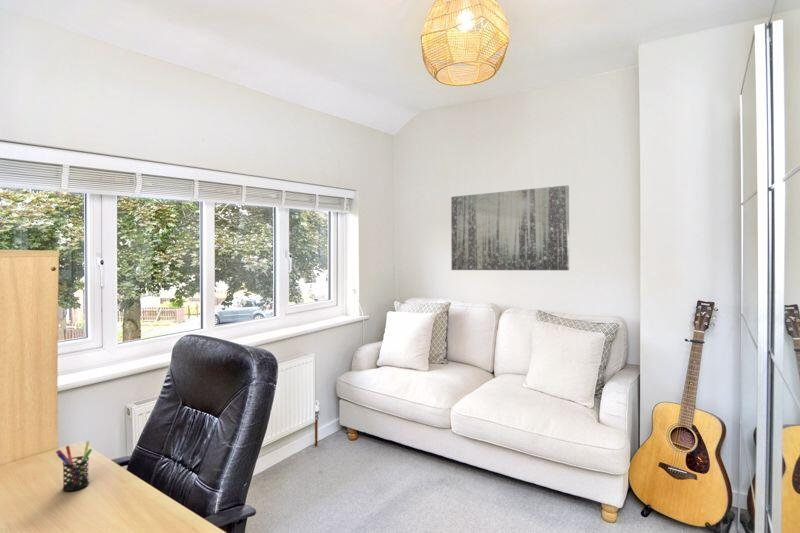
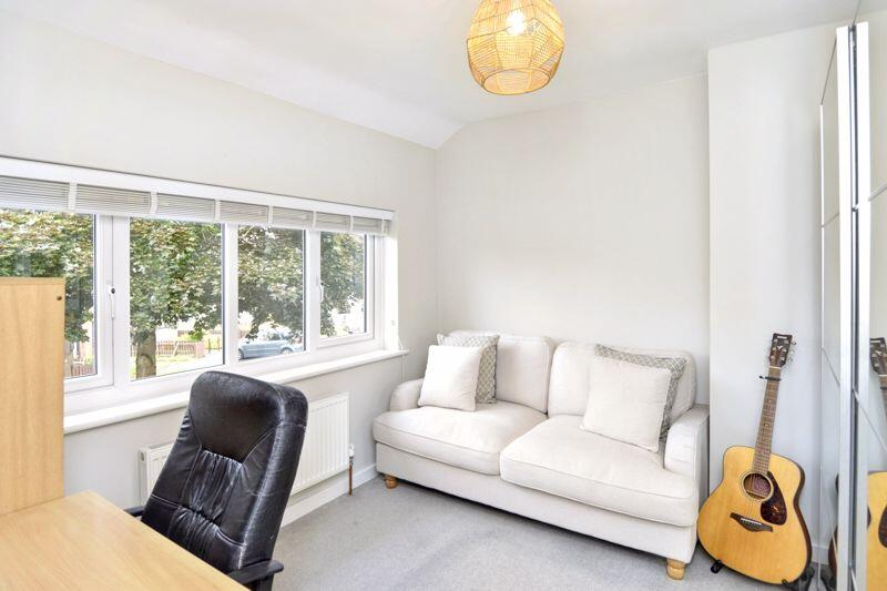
- pen holder (77, 464)
- wall art (506, 231)
